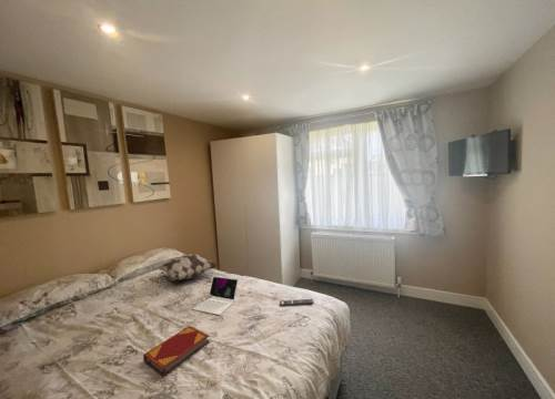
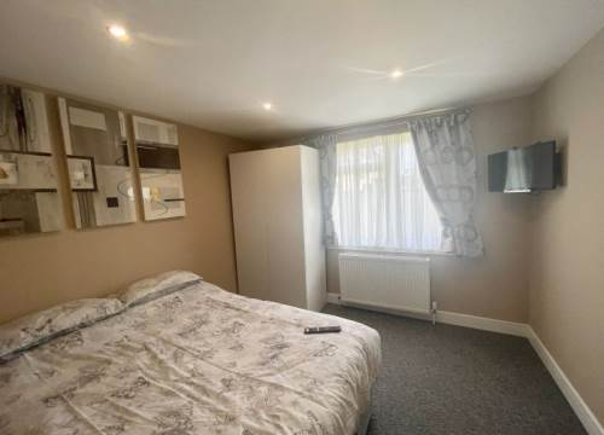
- decorative pillow (186, 266)
- hardback book (178, 347)
- laptop (215, 291)
